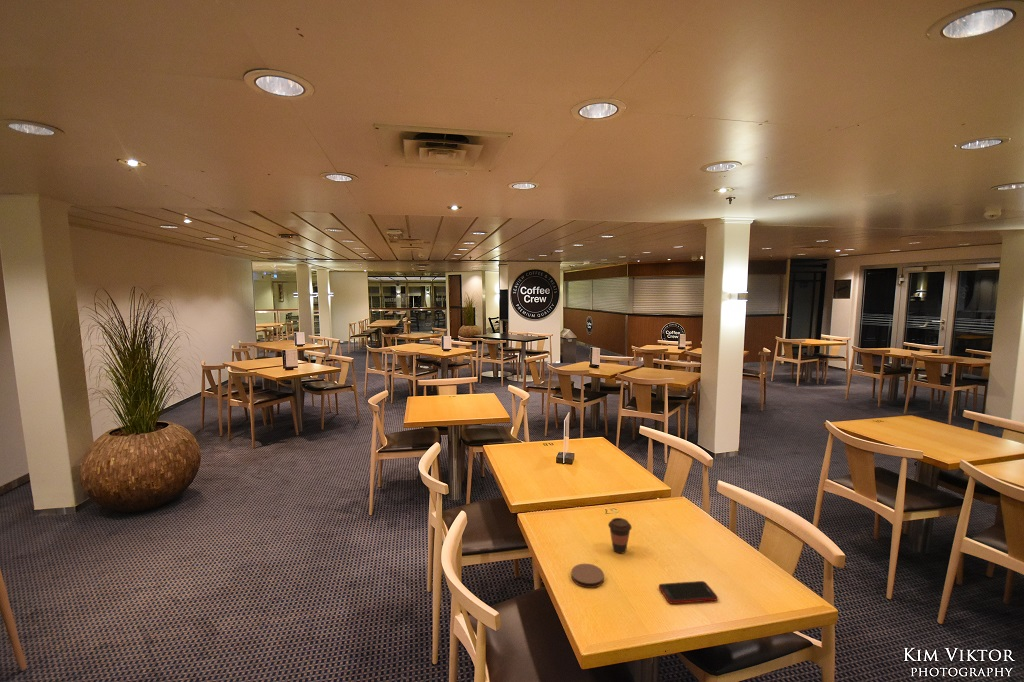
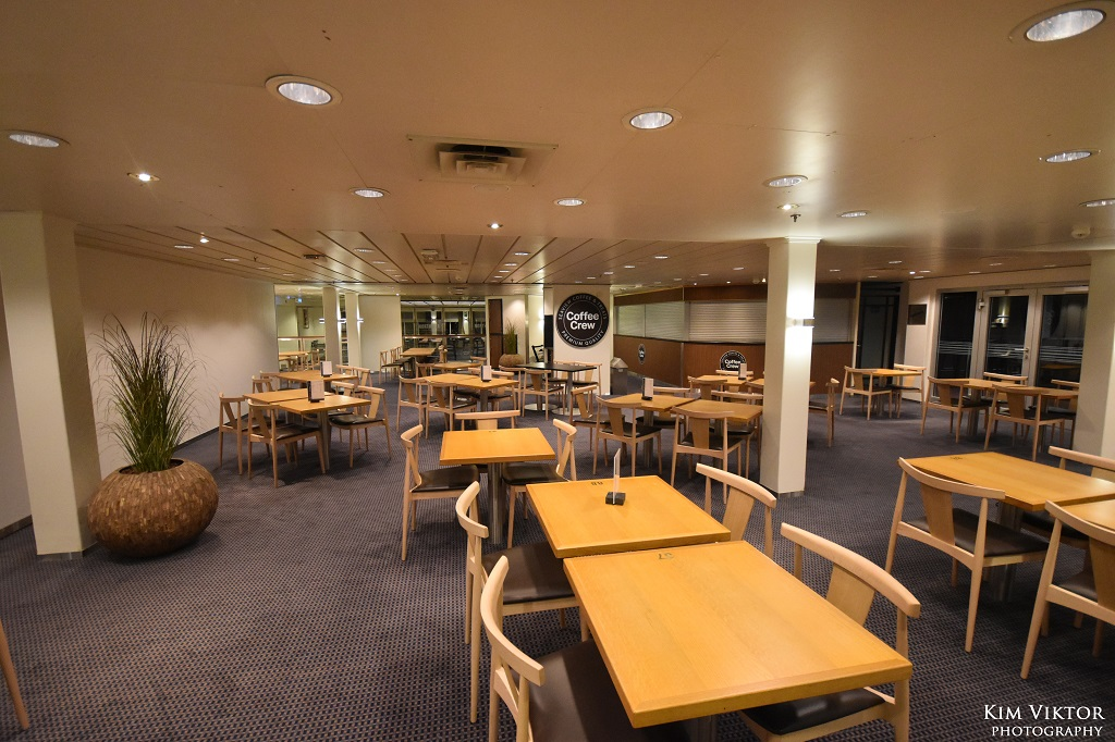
- coffee cup (619, 535)
- cell phone (687, 592)
- coaster (587, 575)
